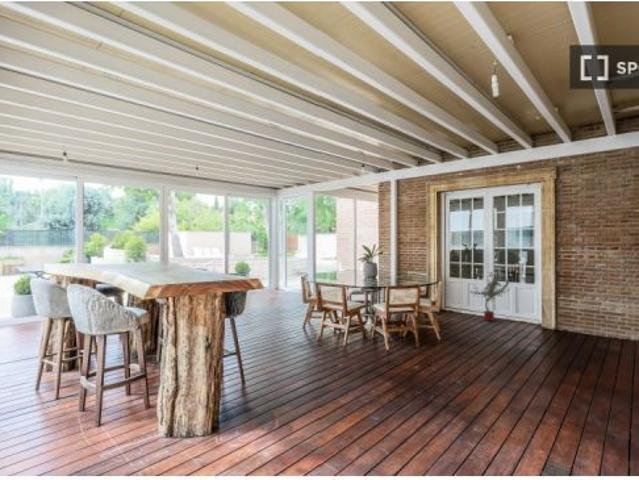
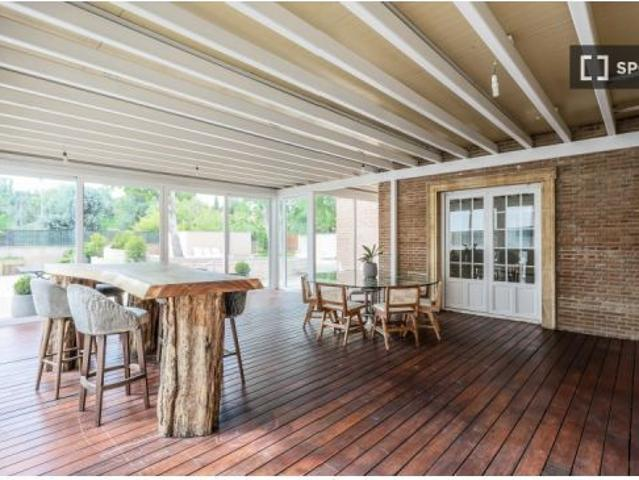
- potted tree (489, 295)
